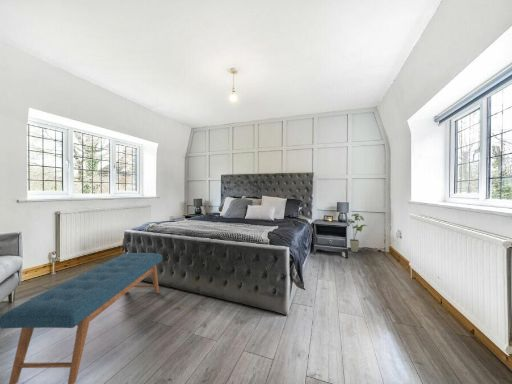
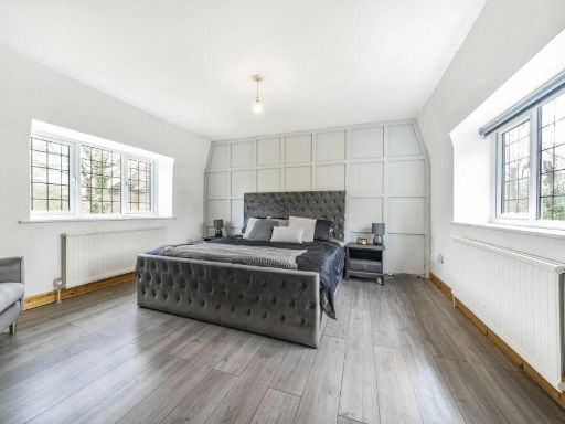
- bench (107, 297)
- house plant (356, 232)
